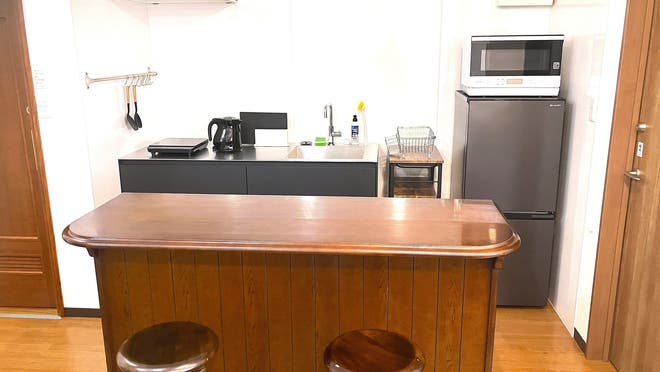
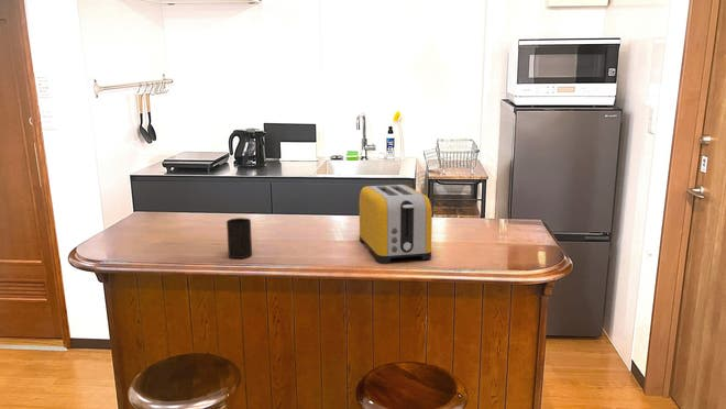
+ cup (239, 237)
+ toaster (394, 220)
